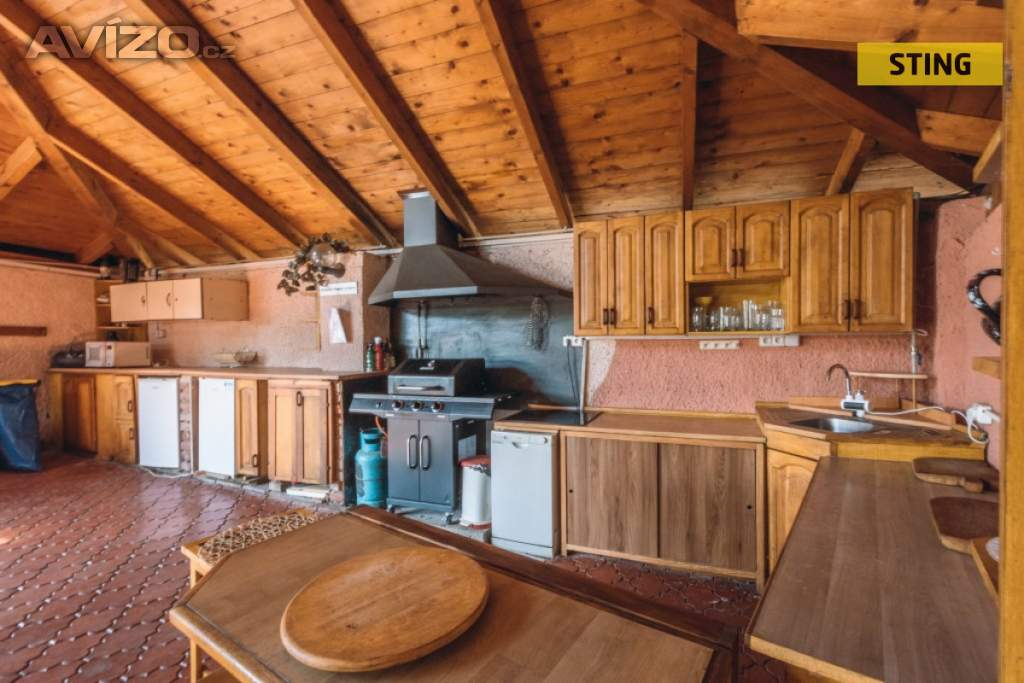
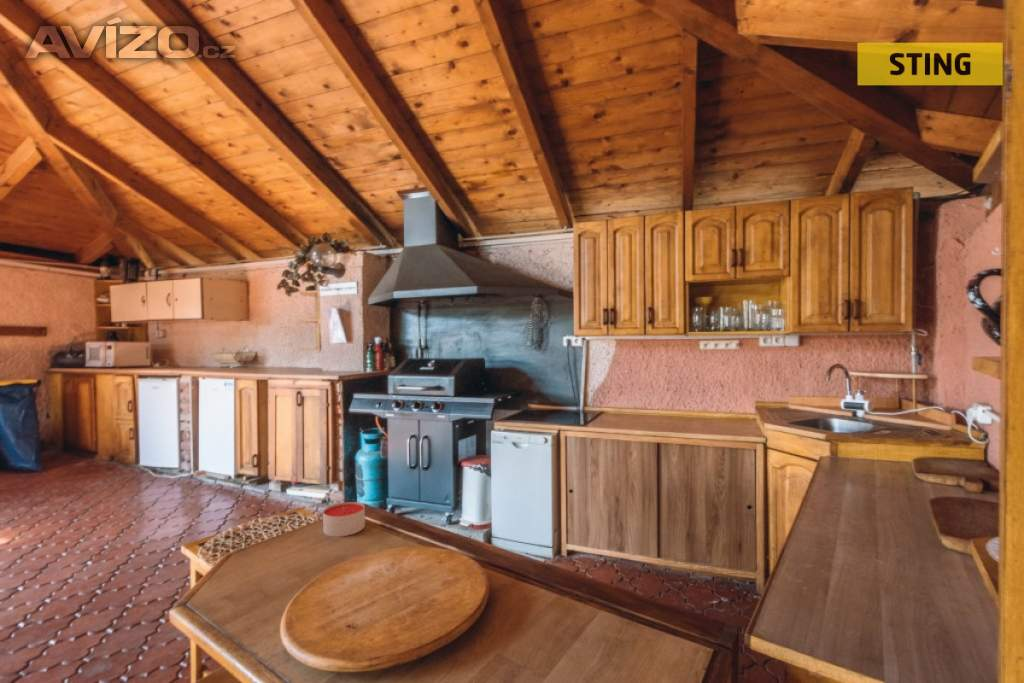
+ candle (344, 517)
